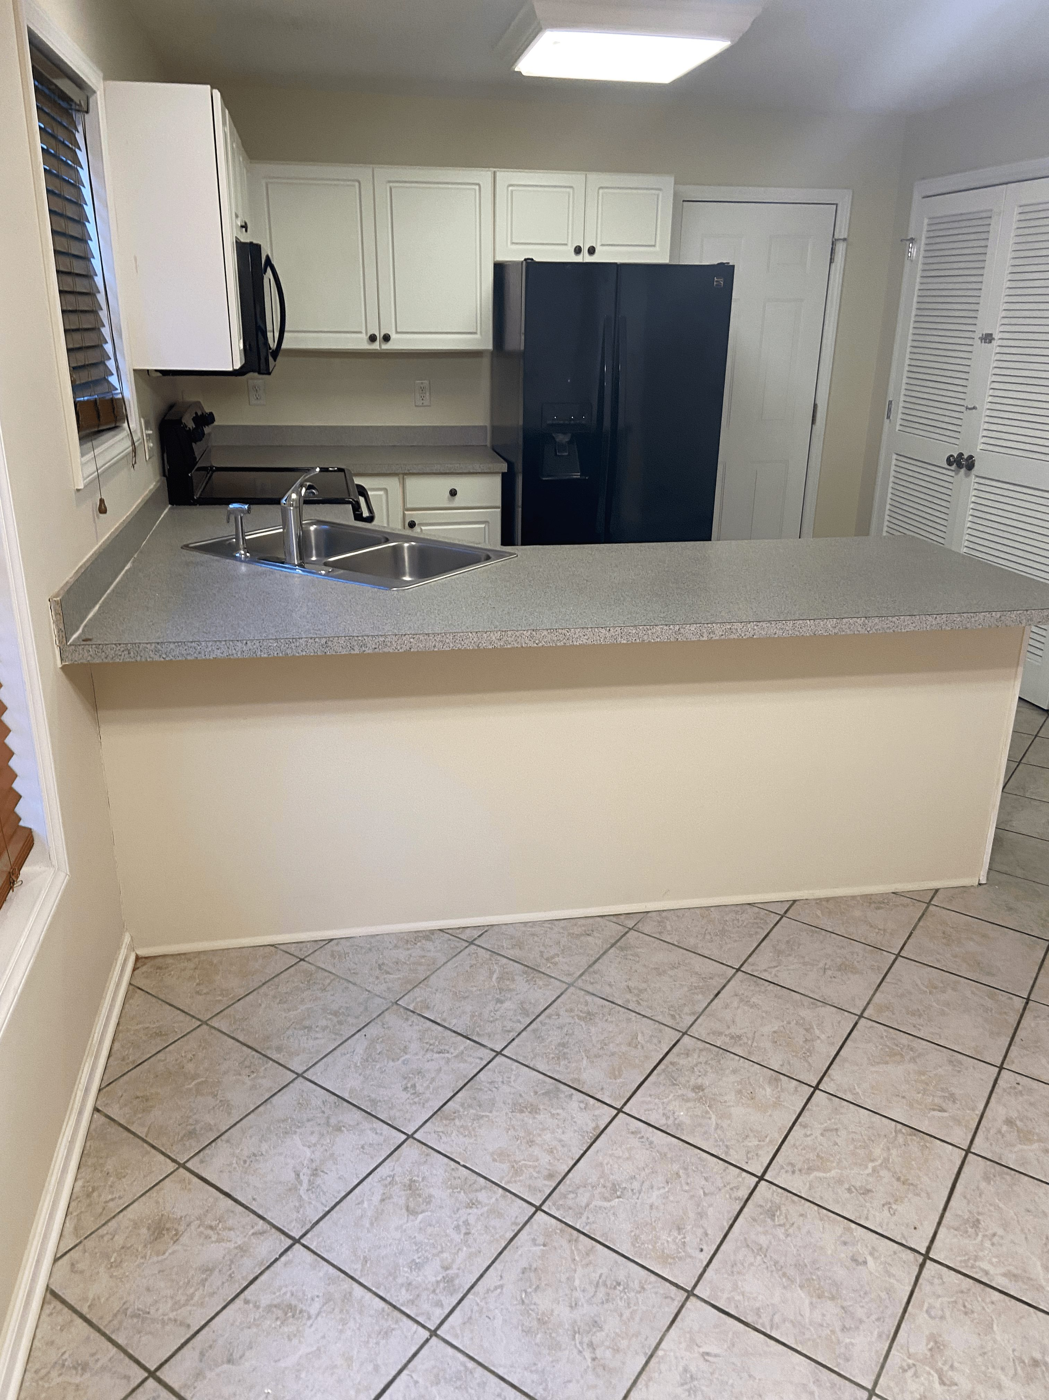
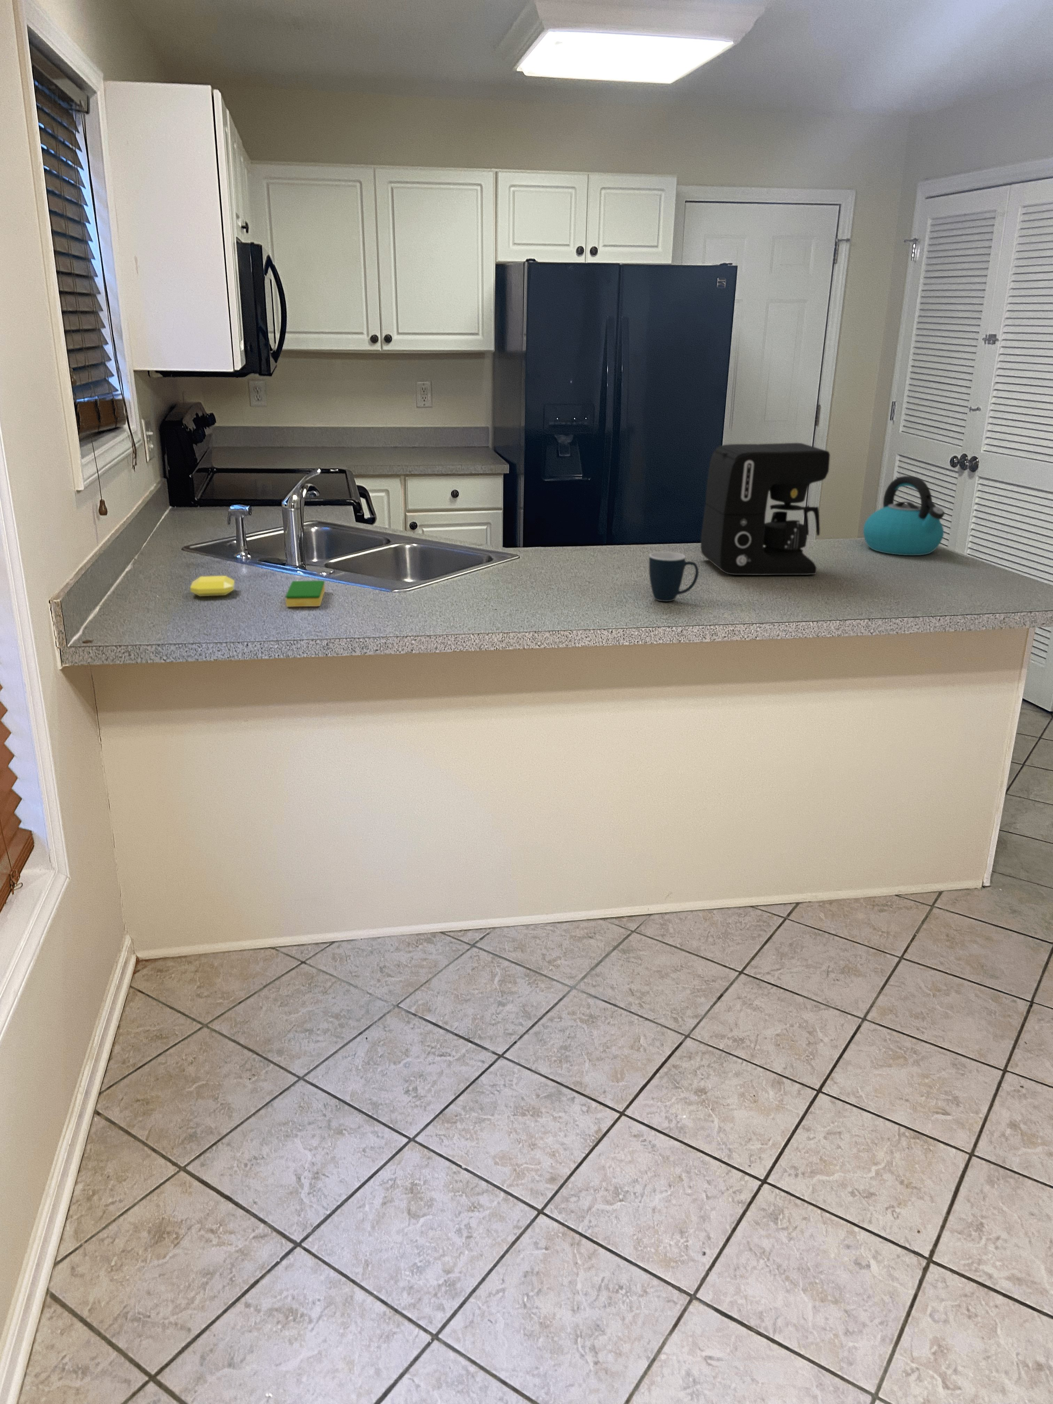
+ dish sponge (305, 593)
+ mug (674, 578)
+ coffee maker (770, 509)
+ kettle (909, 514)
+ soap bar (212, 586)
